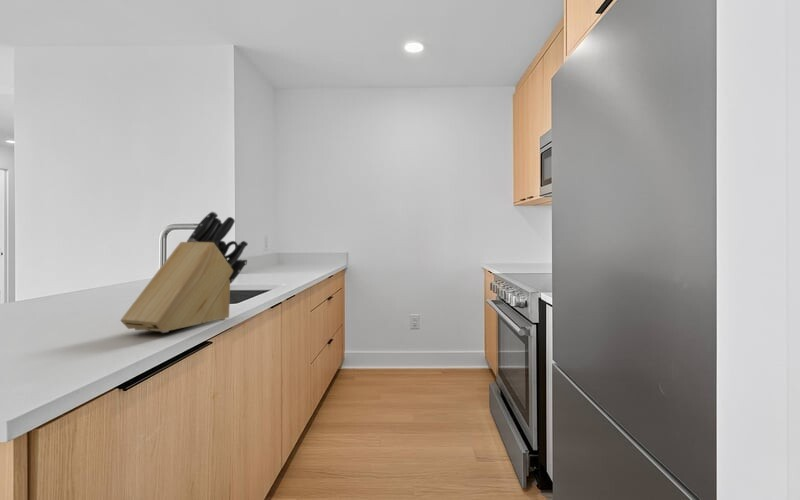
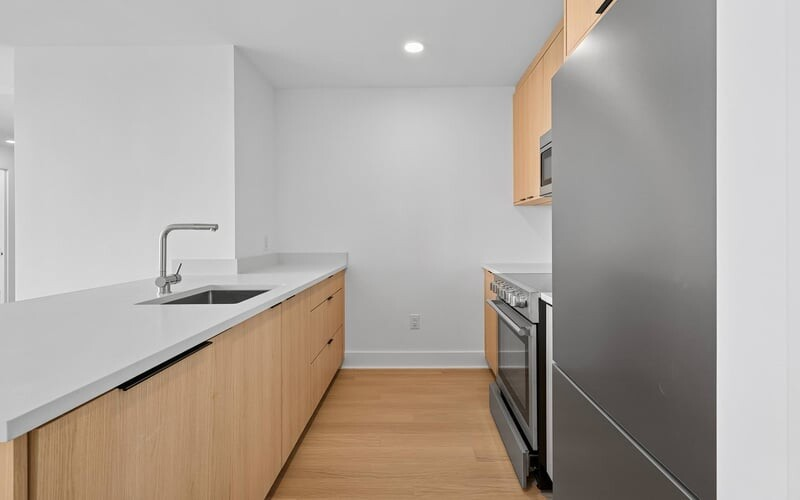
- knife block (193, 265)
